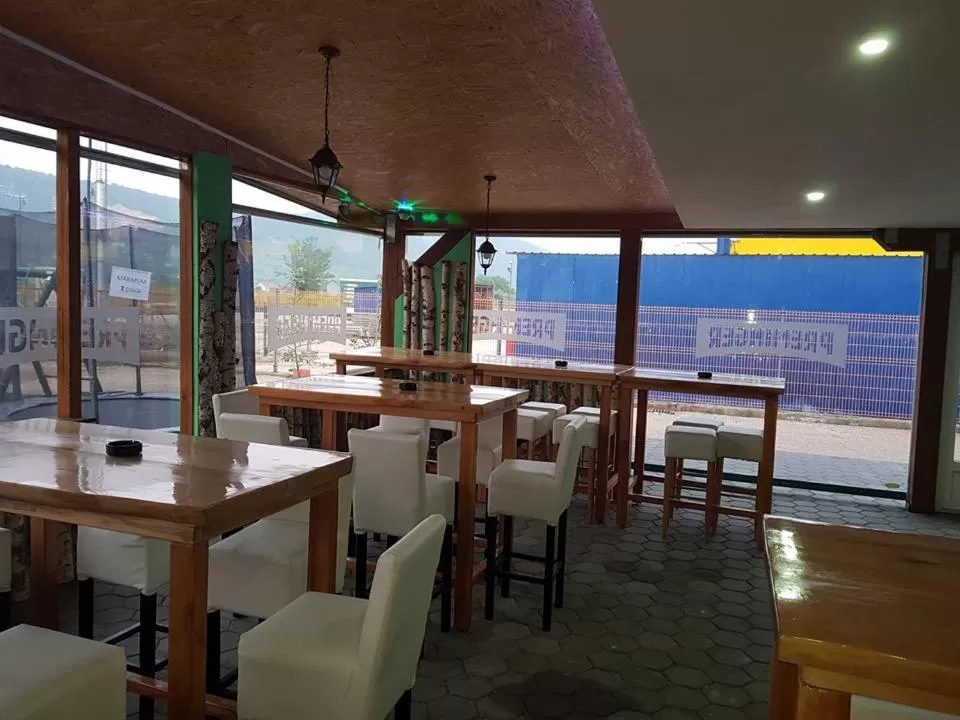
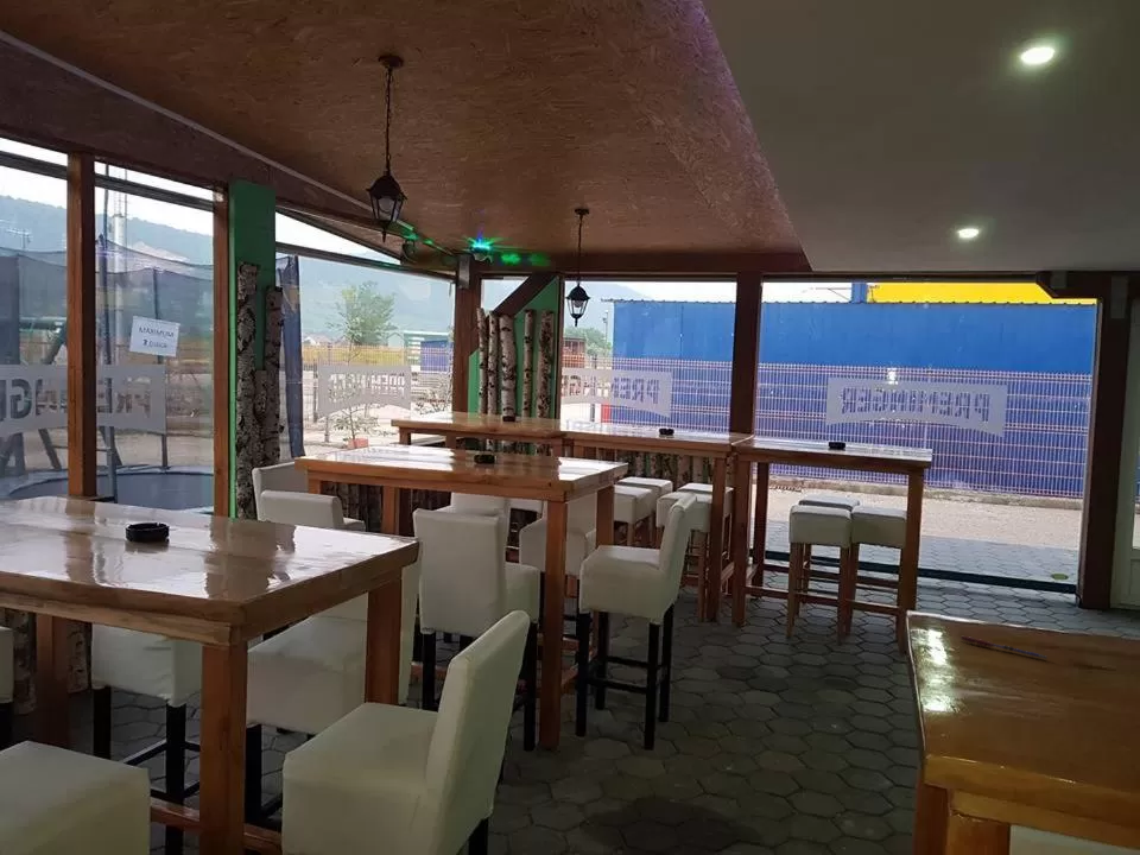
+ pen (1002, 646)
